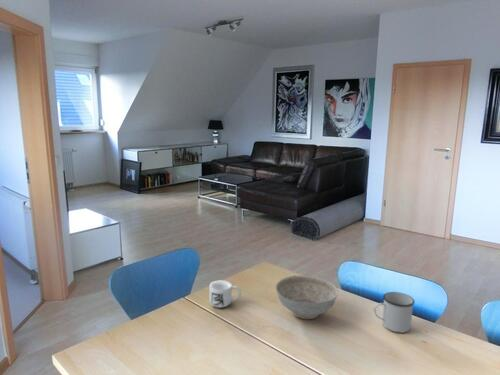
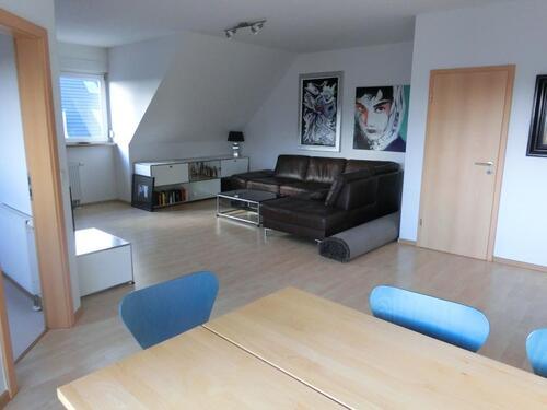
- mug (392, 312)
- decorative bowl (306, 300)
- mug (225, 294)
